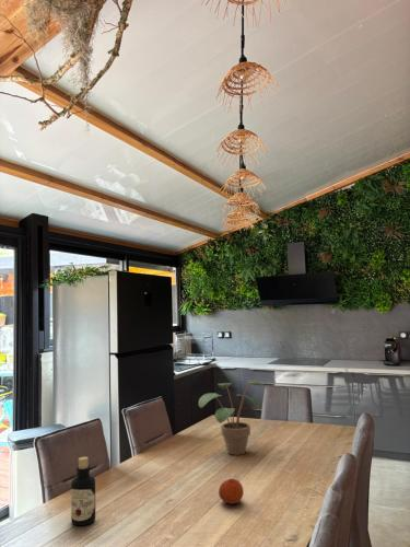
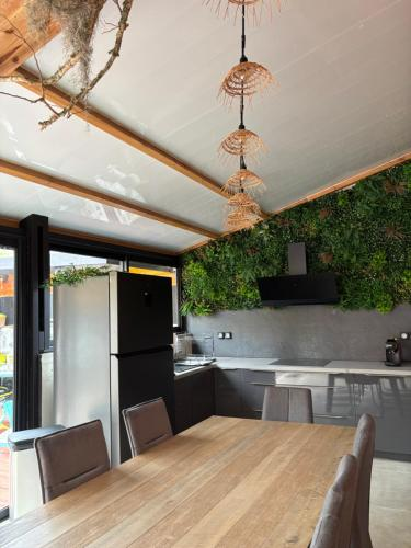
- bottle (83, 489)
- potted plant (233, 416)
- fruit (231, 490)
